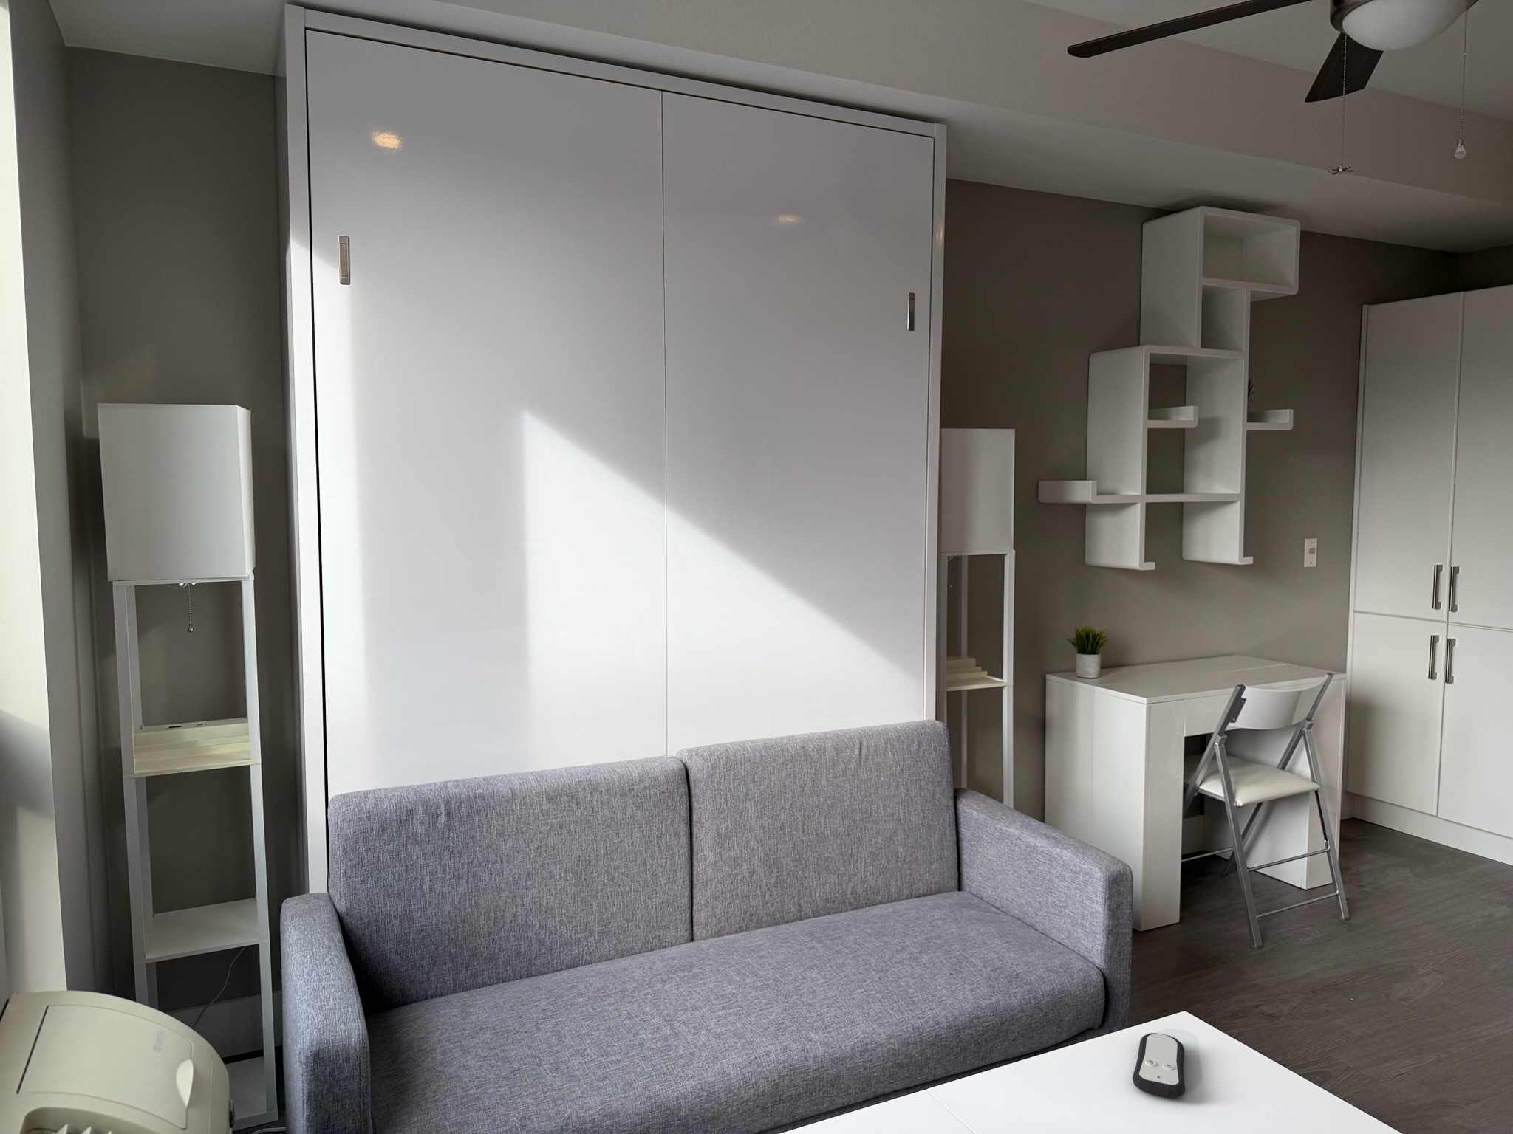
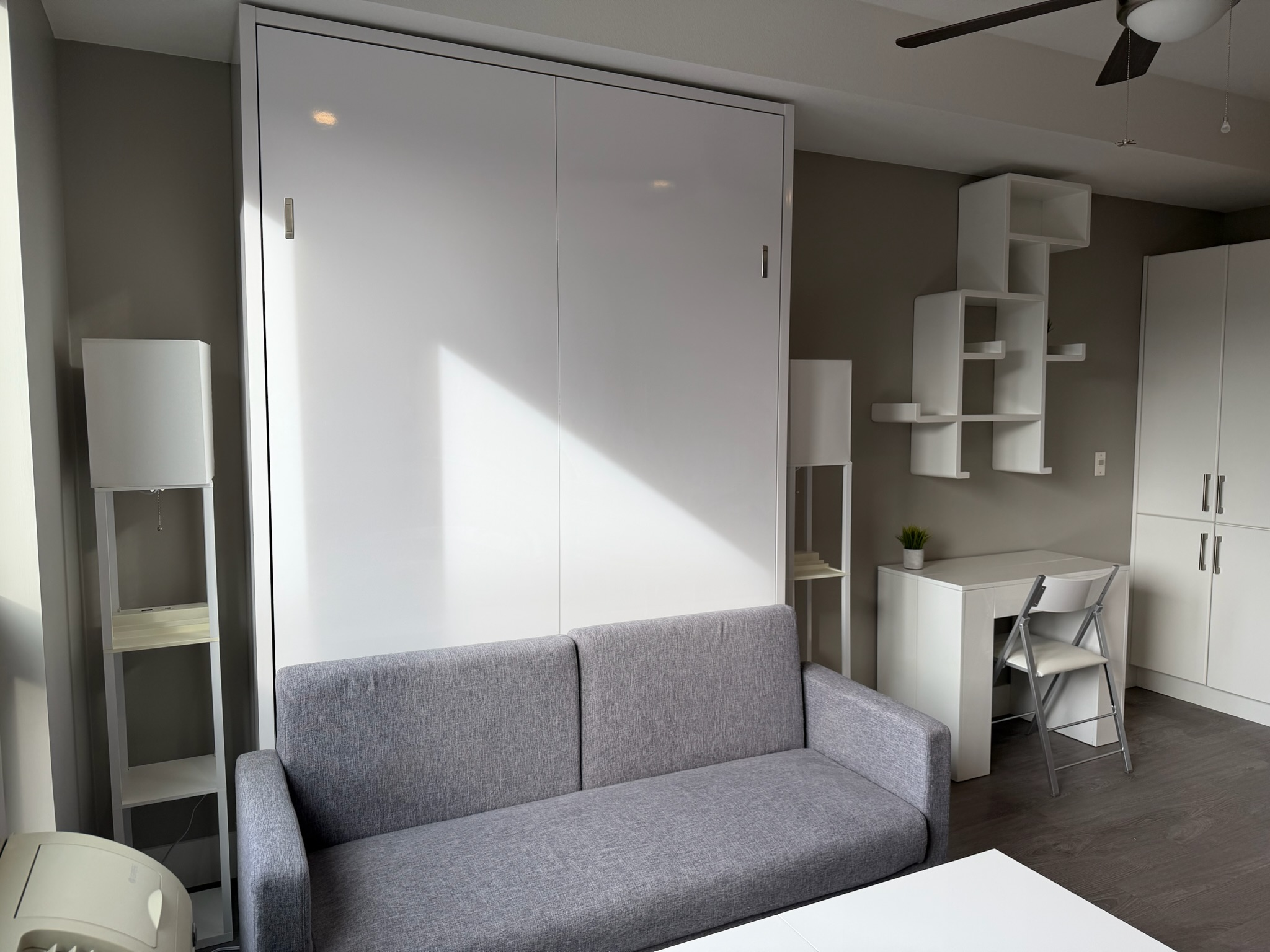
- remote control (1160, 1063)
